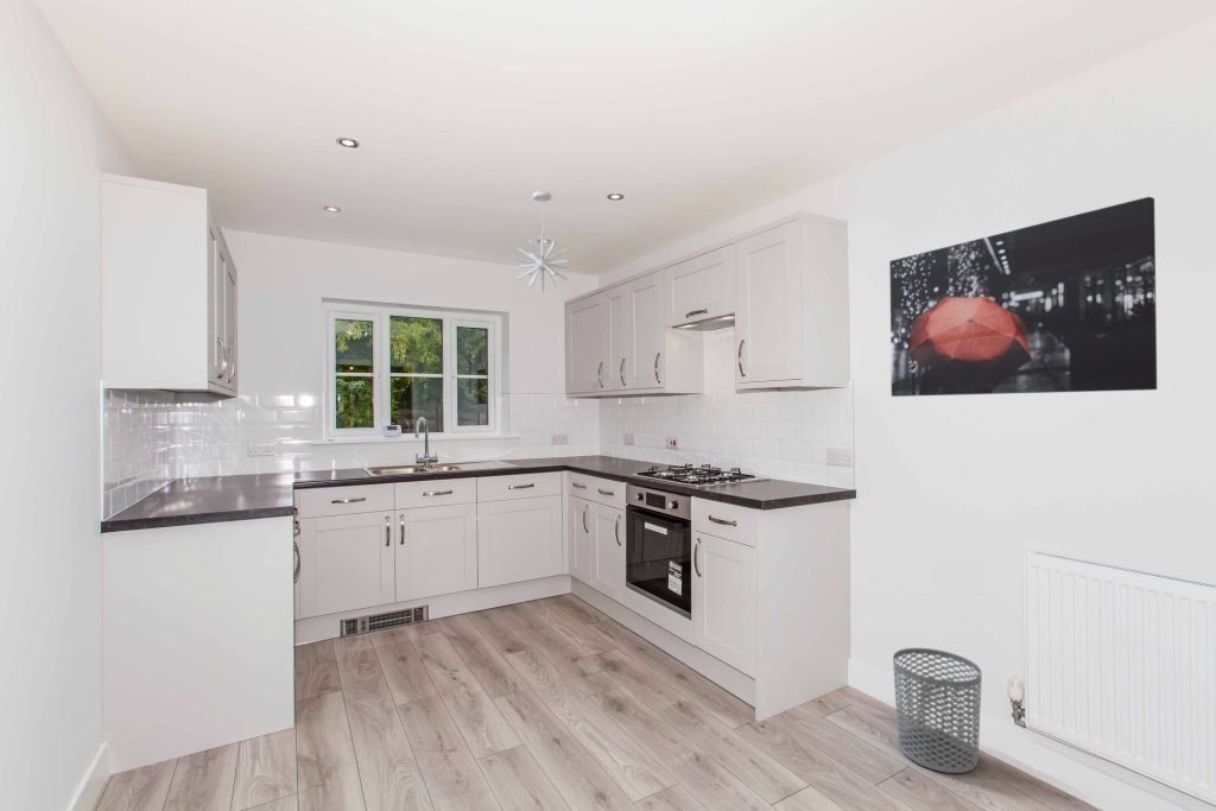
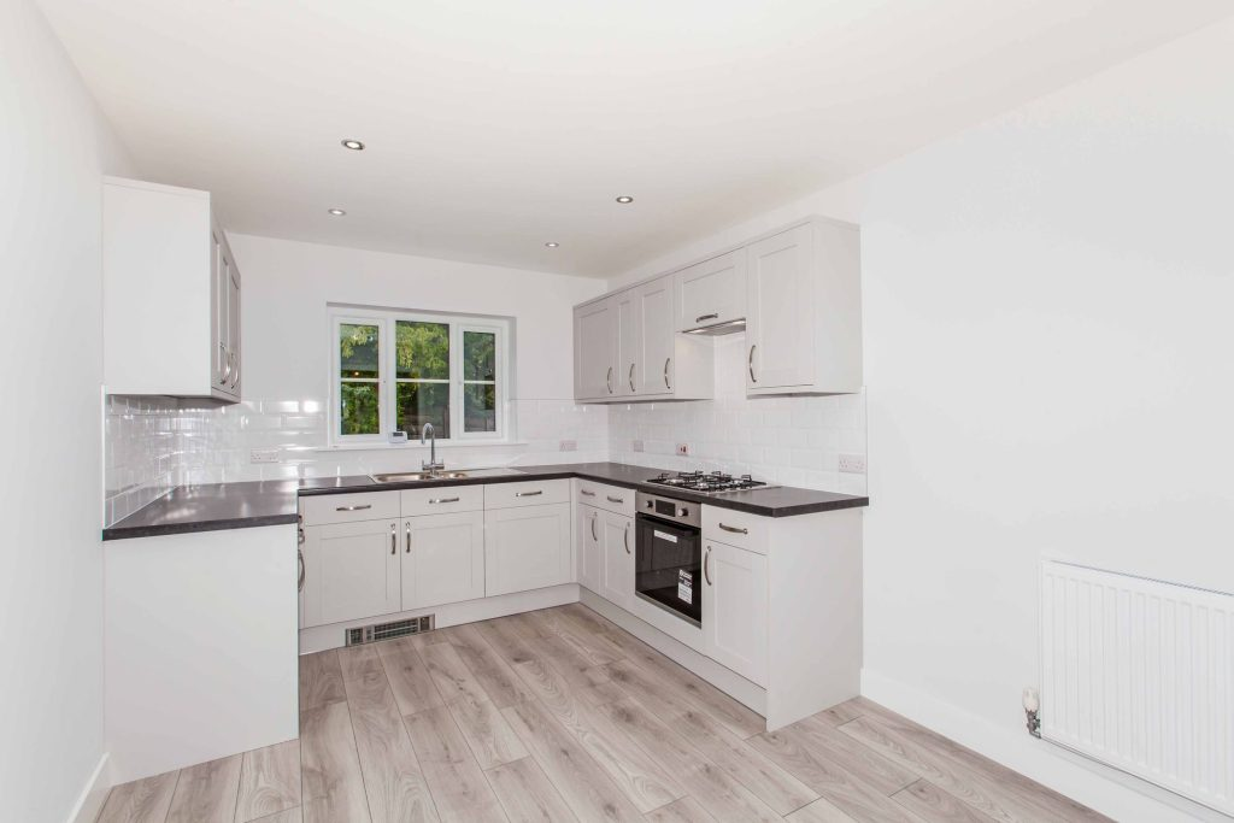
- waste bin (936, 708)
- pendant light (542, 241)
- wall art (1000, 313)
